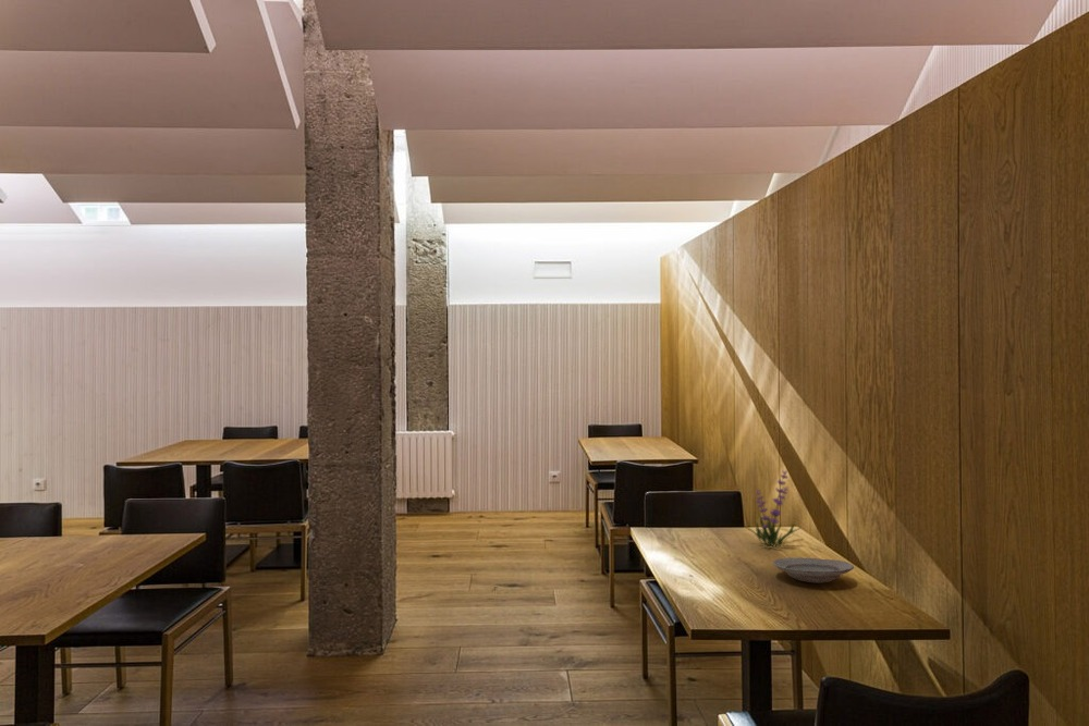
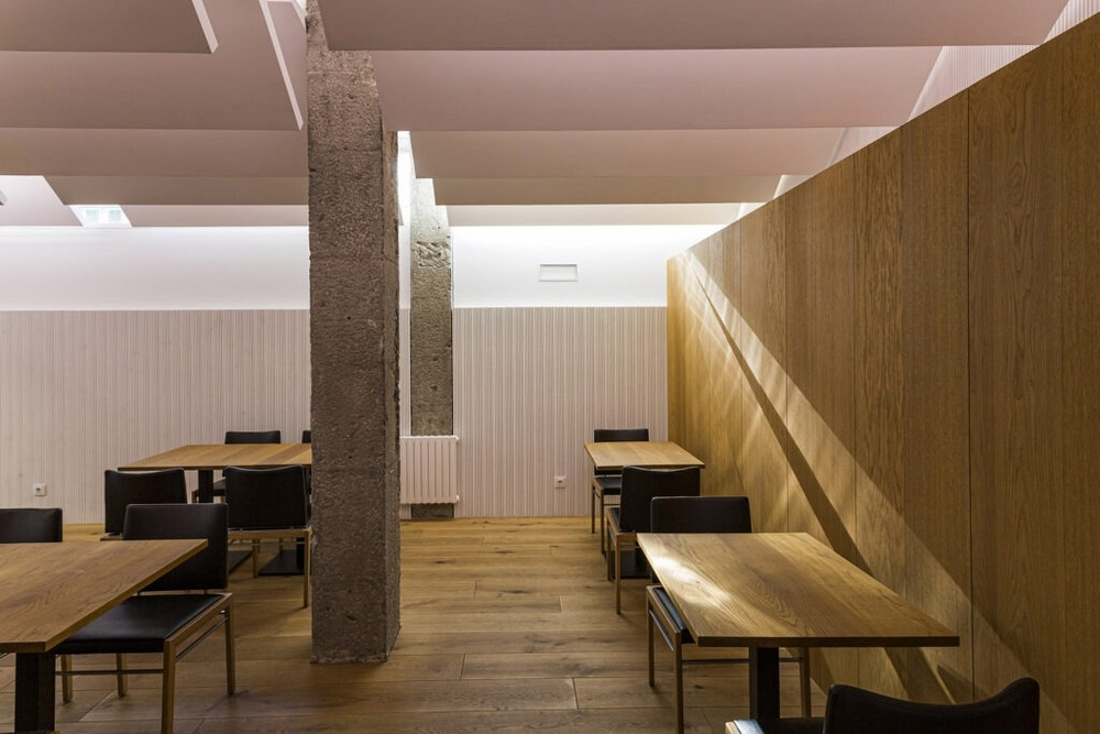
- plant (772, 509)
- plate (812, 570)
